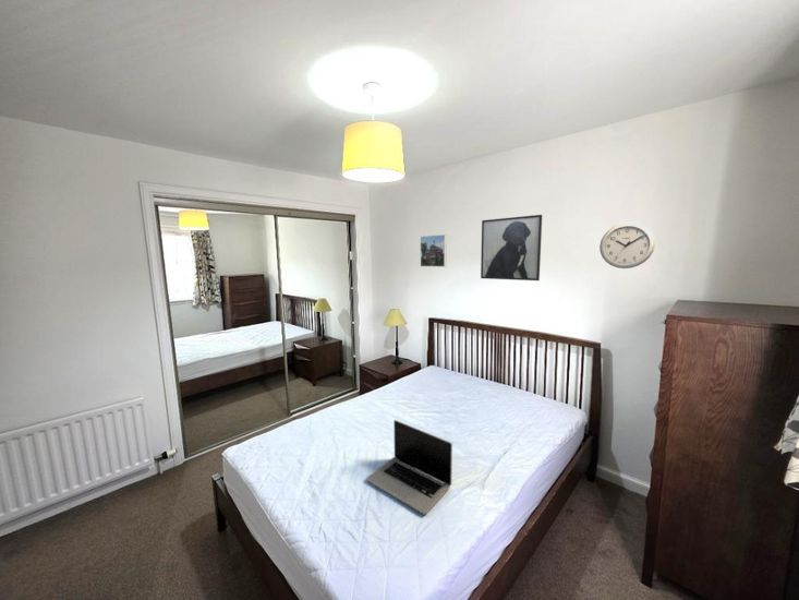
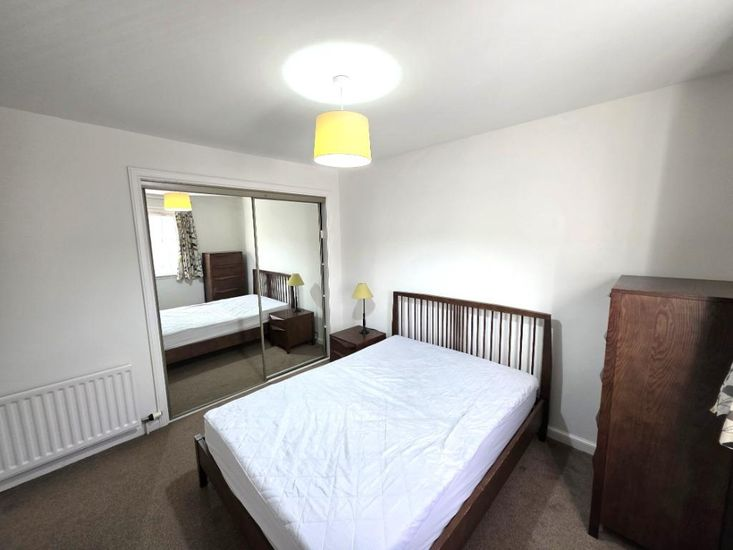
- laptop (408, 461)
- wall clock (626, 245)
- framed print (509, 249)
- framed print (433, 251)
